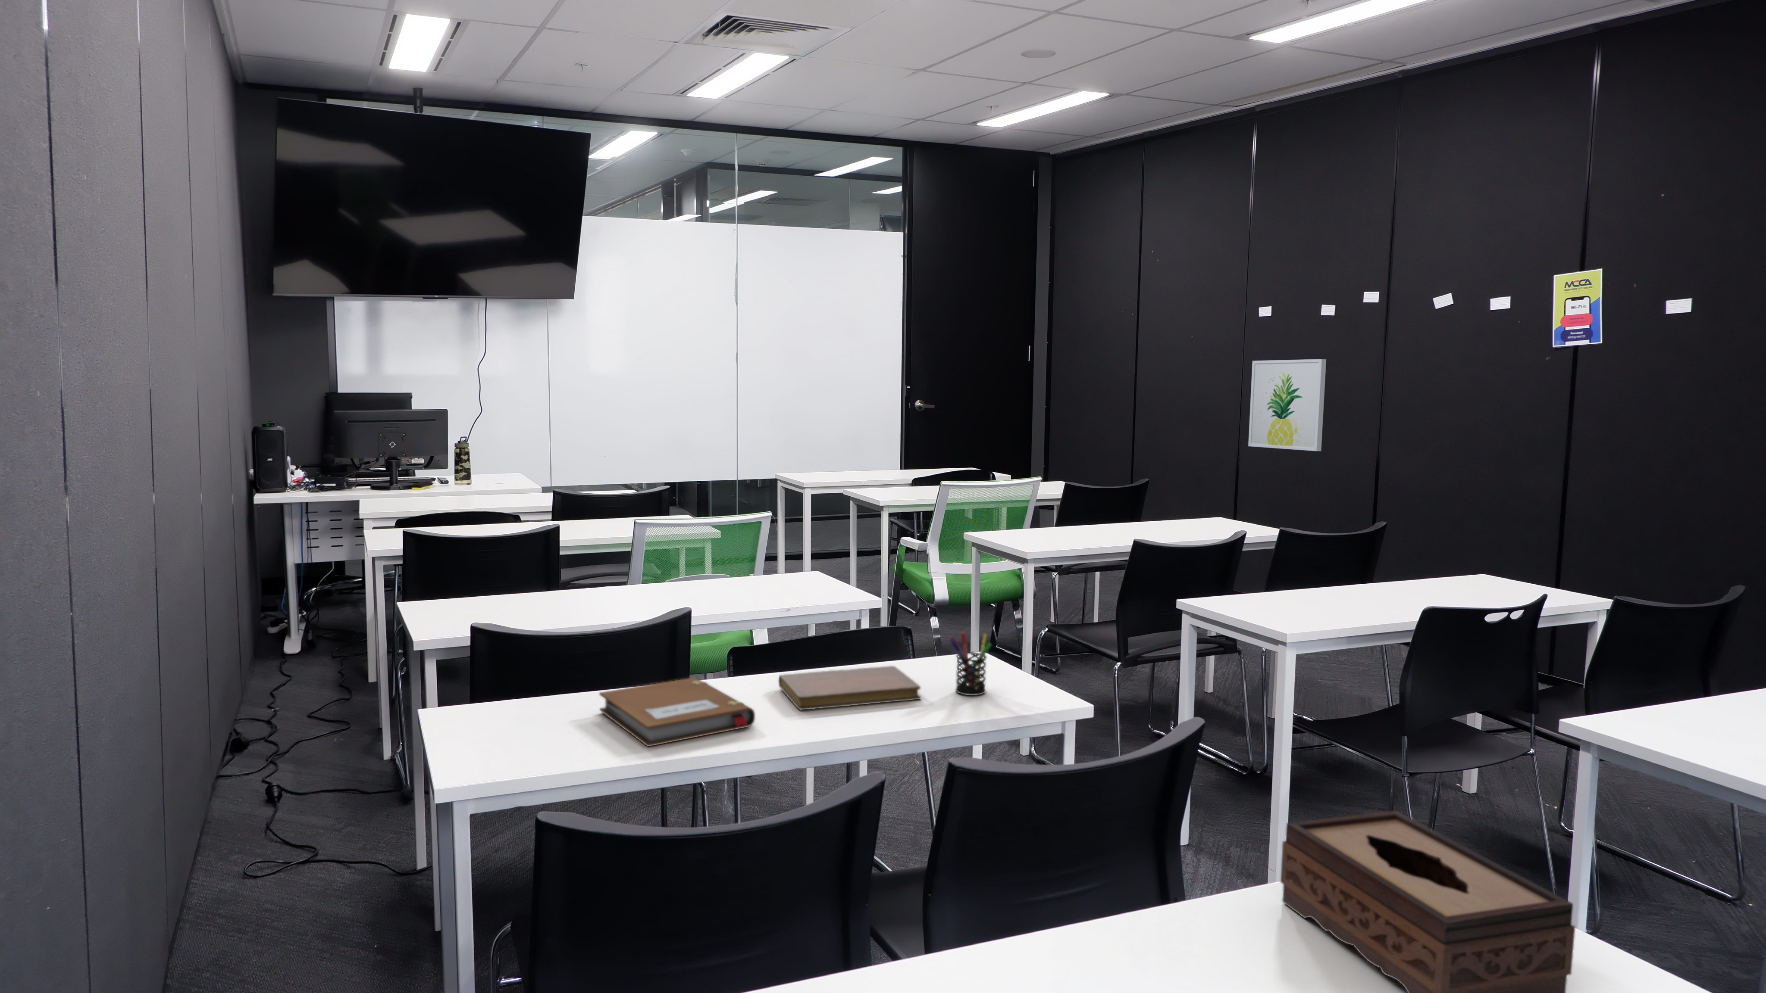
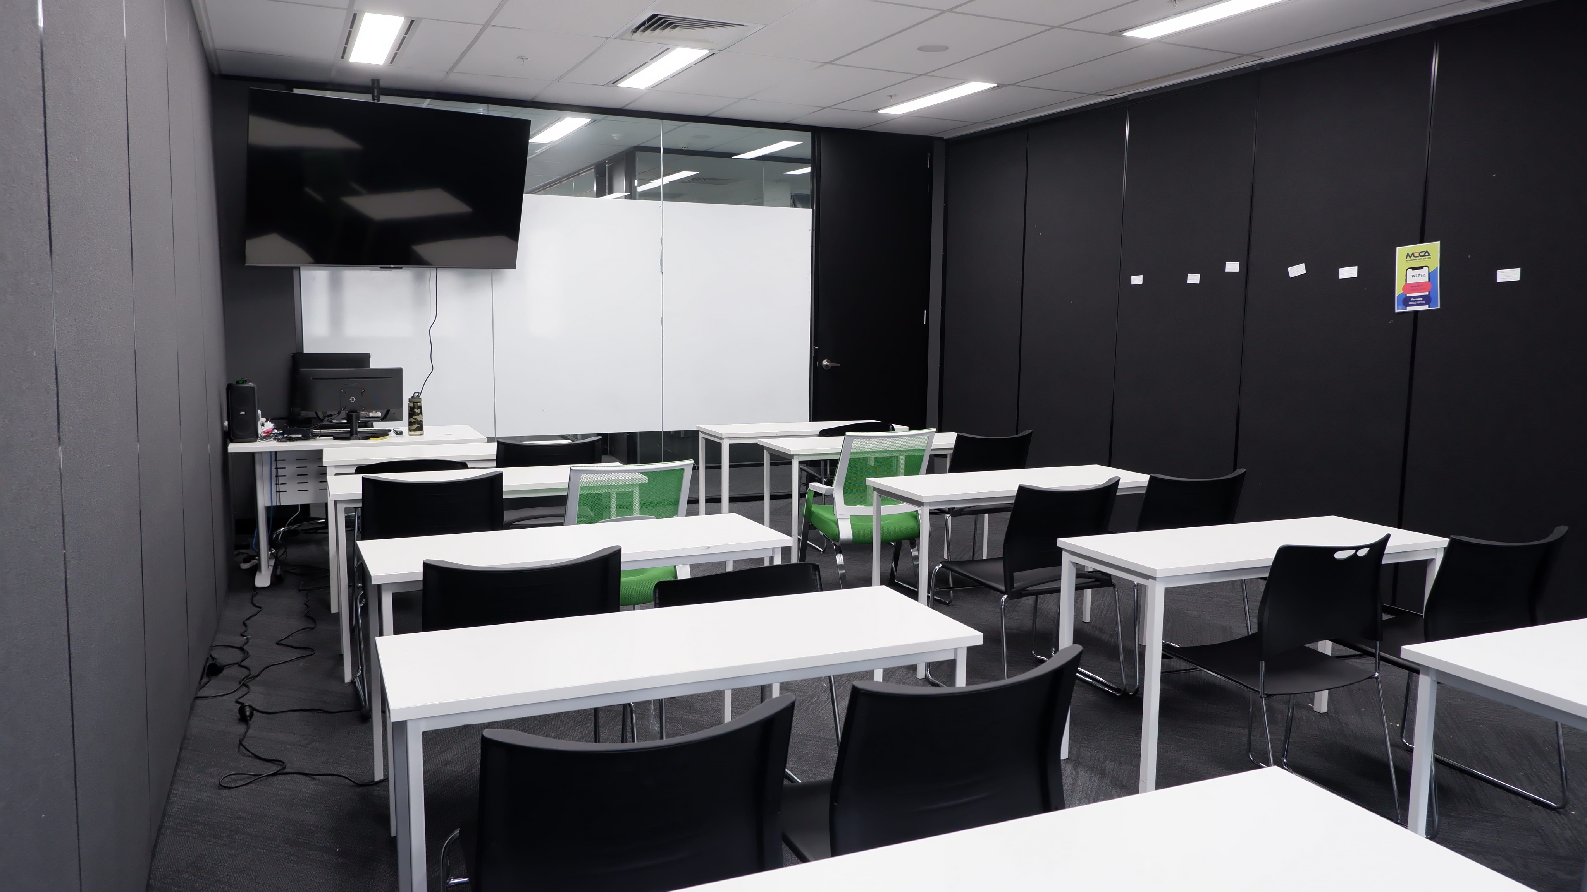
- notebook (677, 709)
- tissue box (1415, 902)
- pen holder (973, 661)
- wall art (1286, 404)
- notebook (849, 686)
